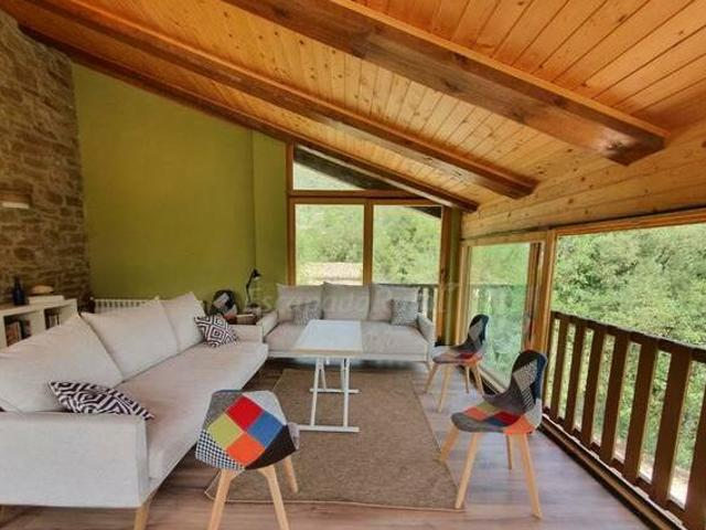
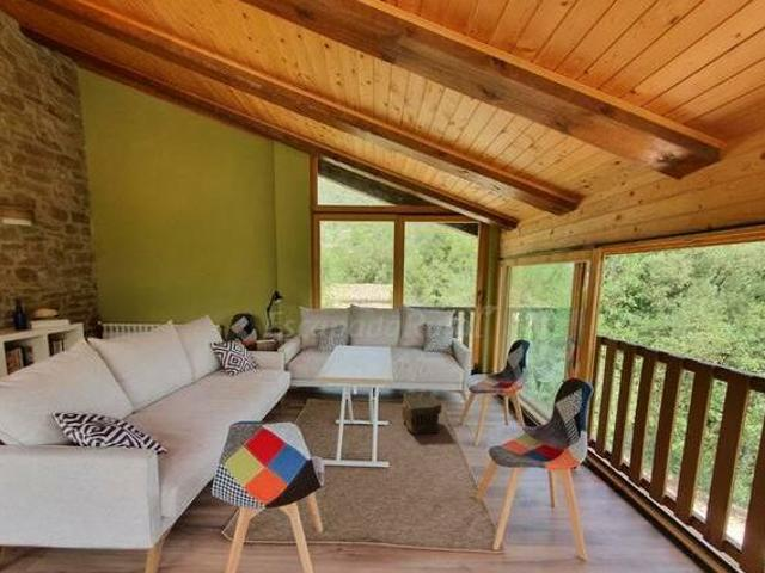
+ pouch (420, 412)
